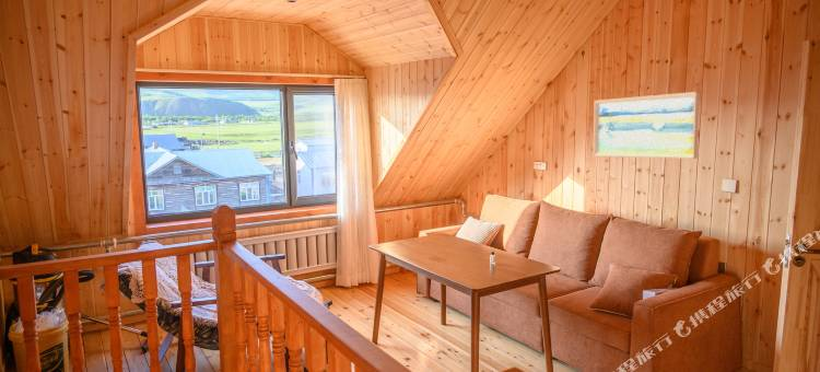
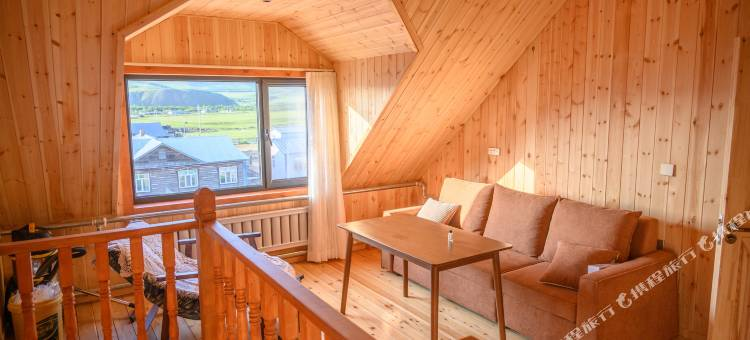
- wall art (641, 127)
